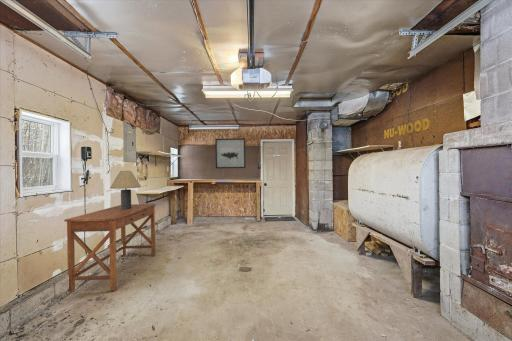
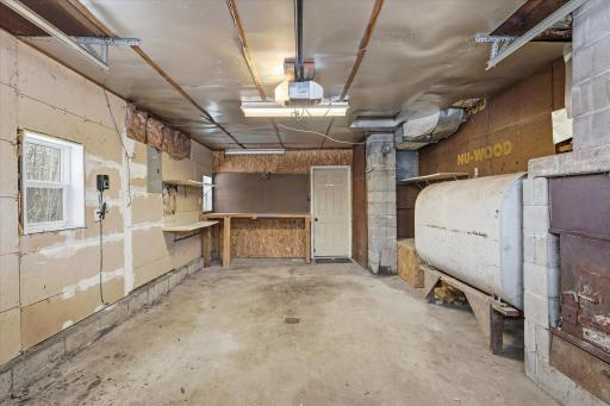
- desk (121, 240)
- table lamp (125, 189)
- wall art (230, 153)
